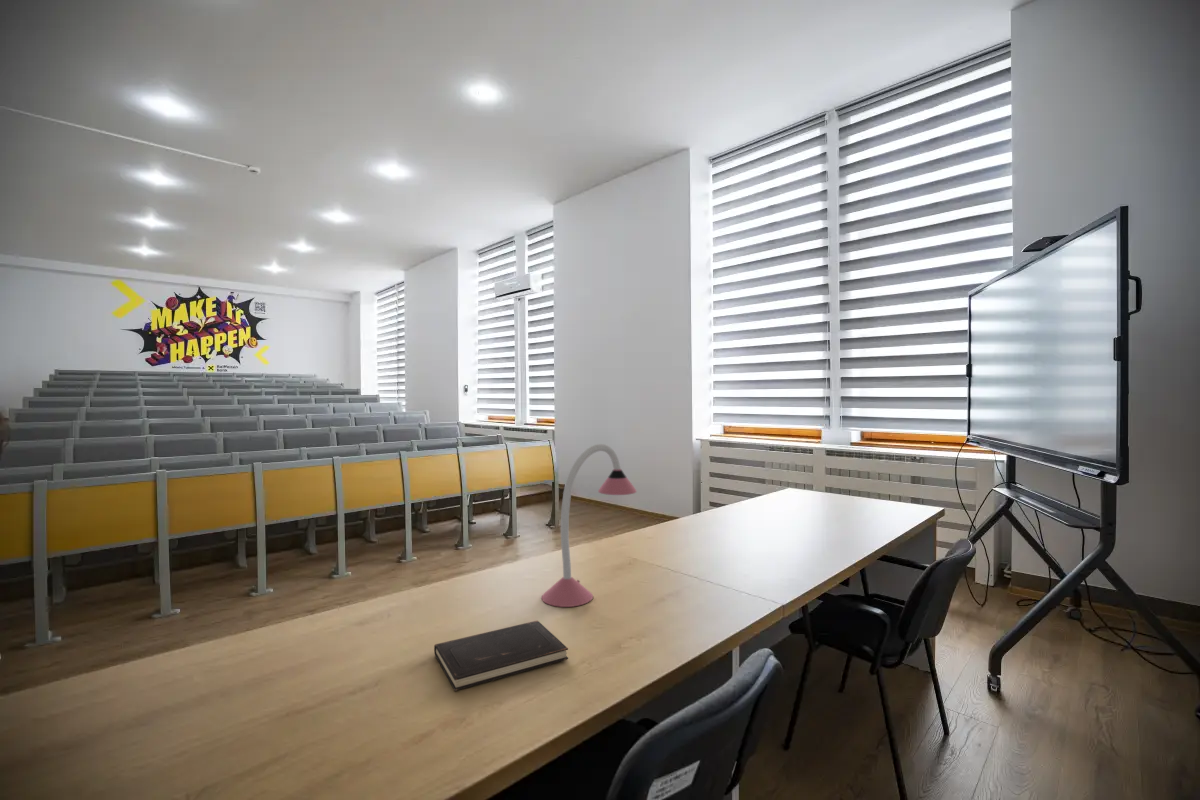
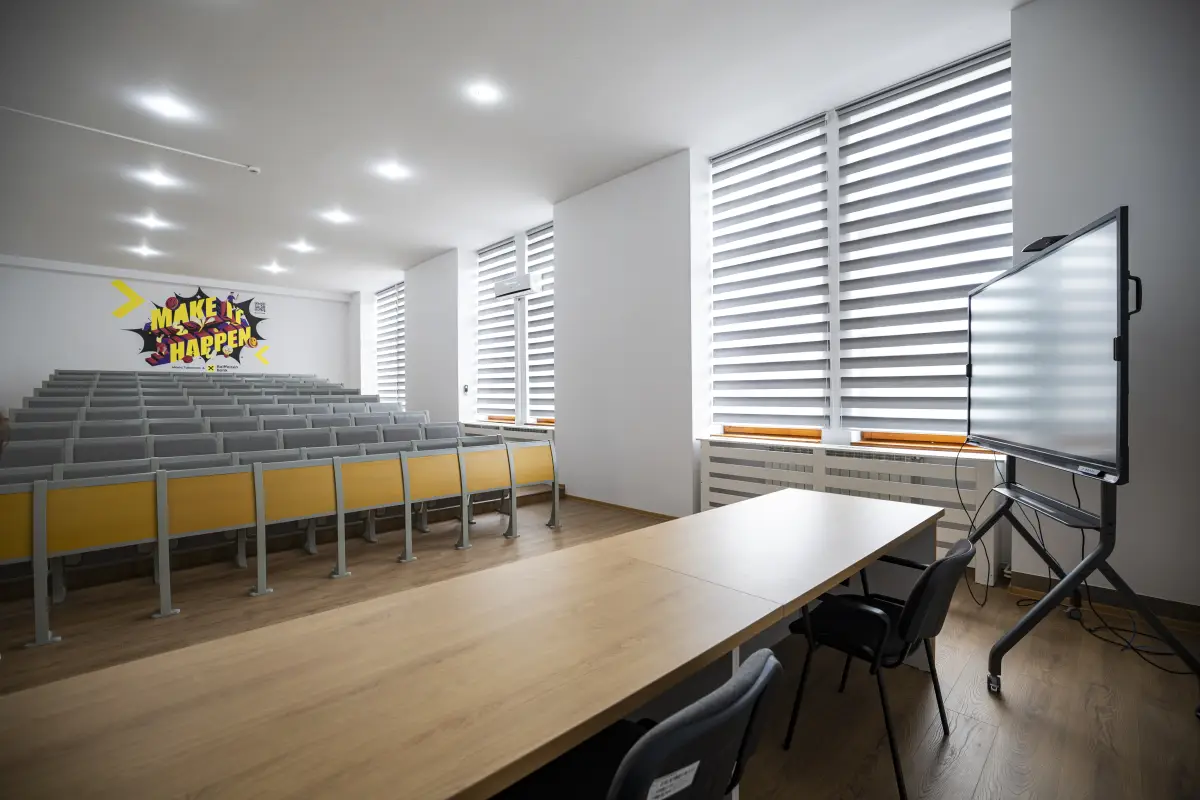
- desk lamp (568, 517)
- hardcover book (500, 651)
